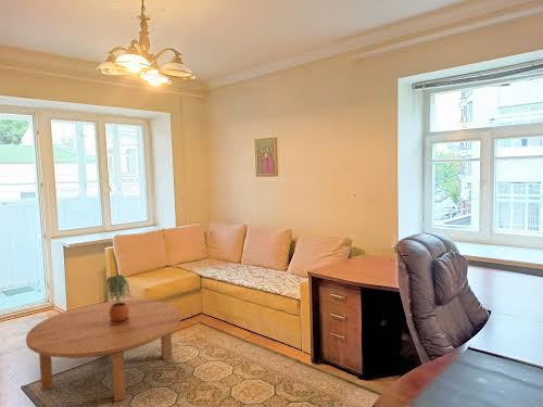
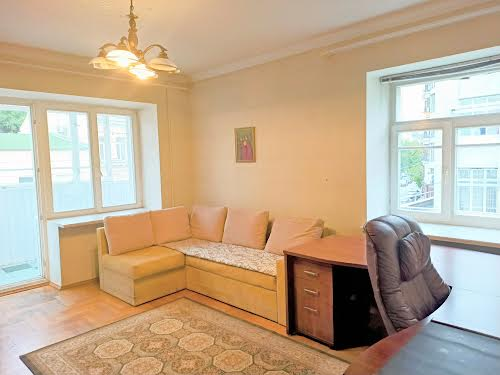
- potted plant (118, 297)
- coffee table (110, 346)
